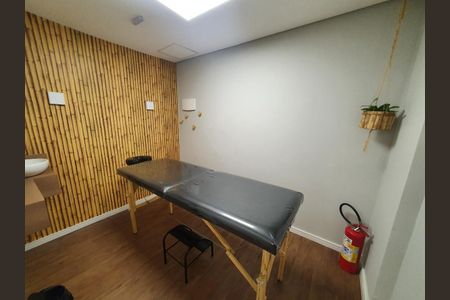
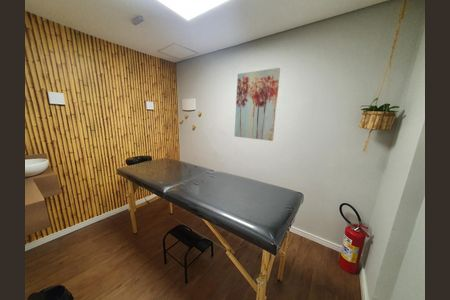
+ wall art (254, 106)
